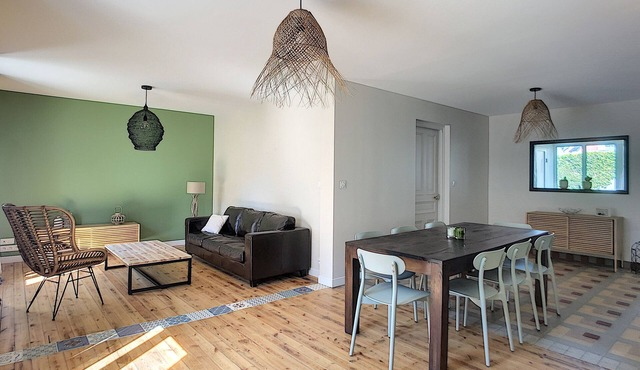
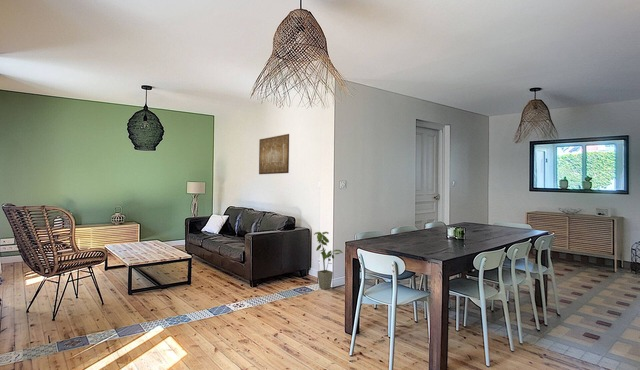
+ house plant (324, 260)
+ wall art (273, 155)
